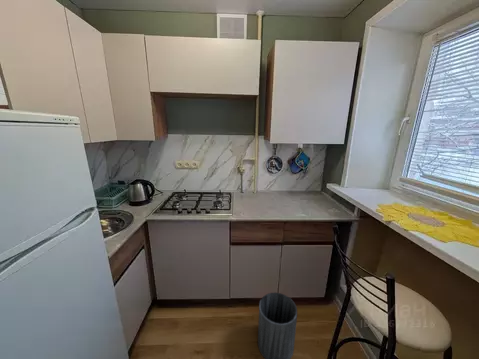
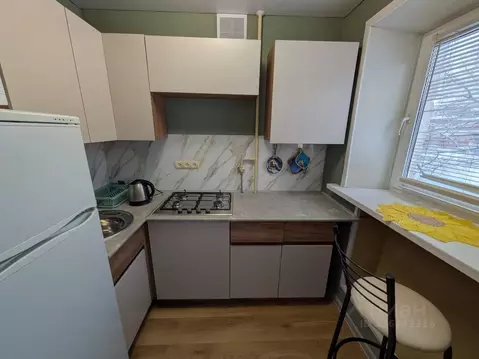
- trash can (276, 326)
